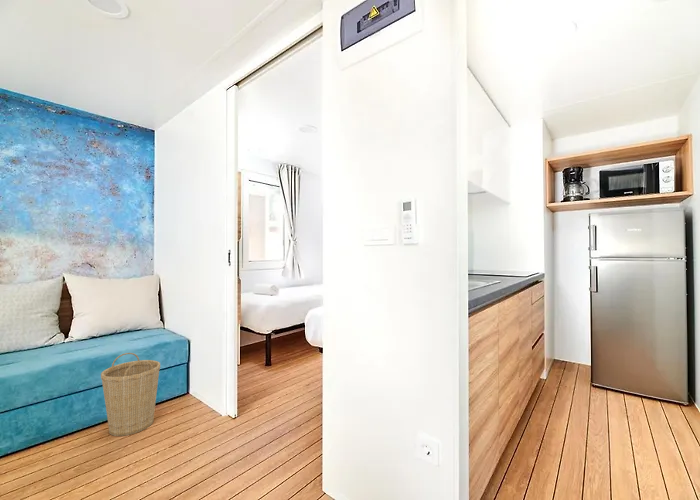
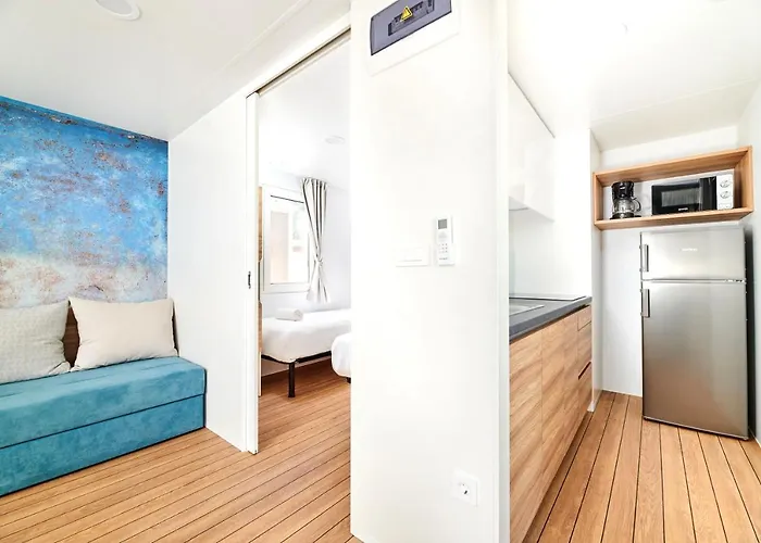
- basket (131, 391)
